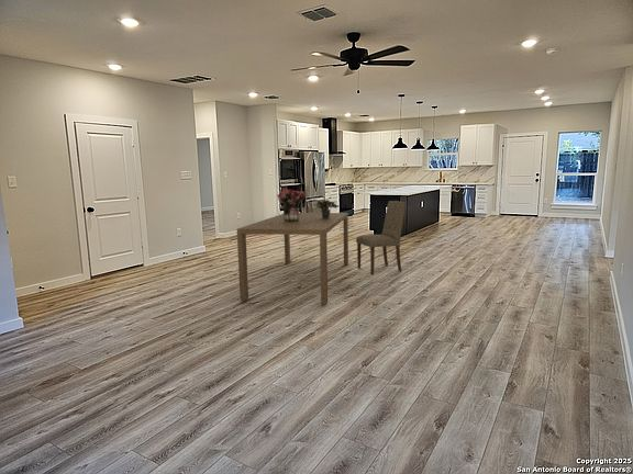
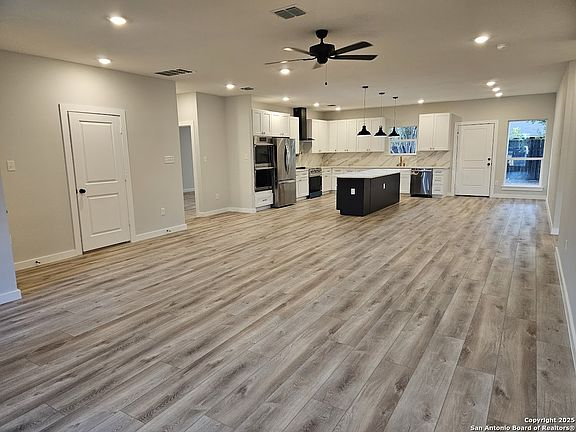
- dining chair (380, 236)
- dining table (289, 250)
- bouquet (291, 203)
- potted plant (325, 208)
